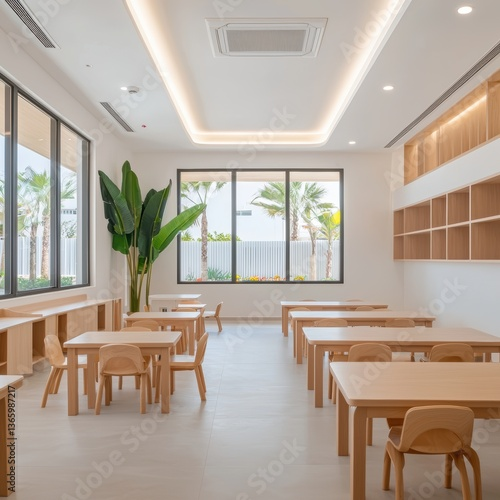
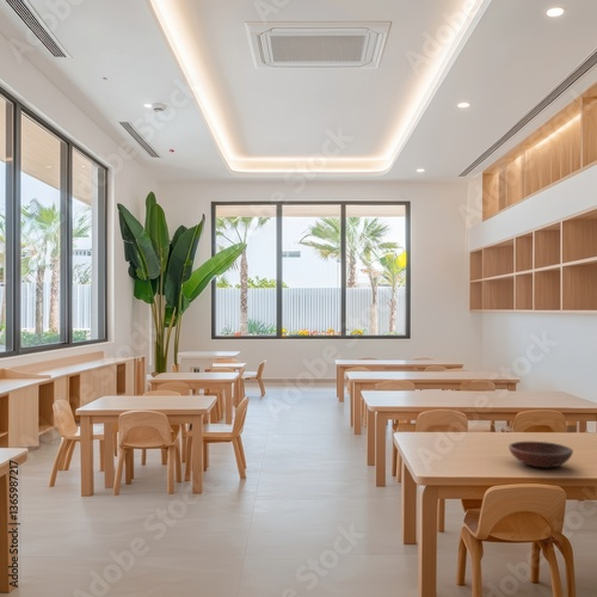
+ wooden bowl (540, 456)
